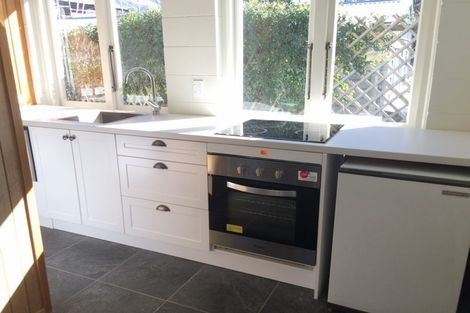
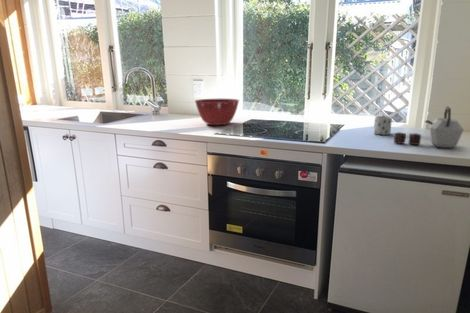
+ kettle (429, 126)
+ mug (383, 124)
+ mixing bowl (217, 112)
